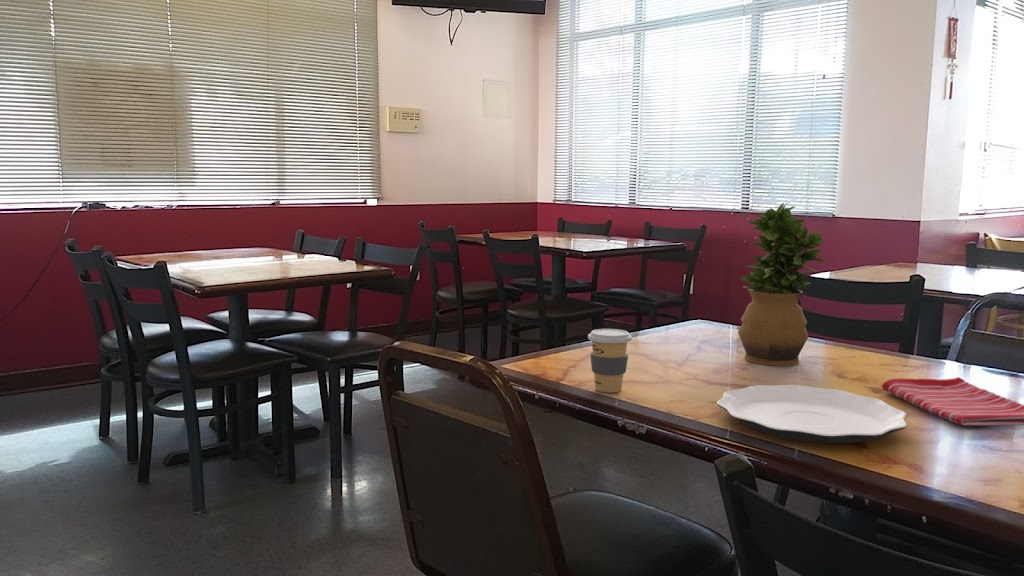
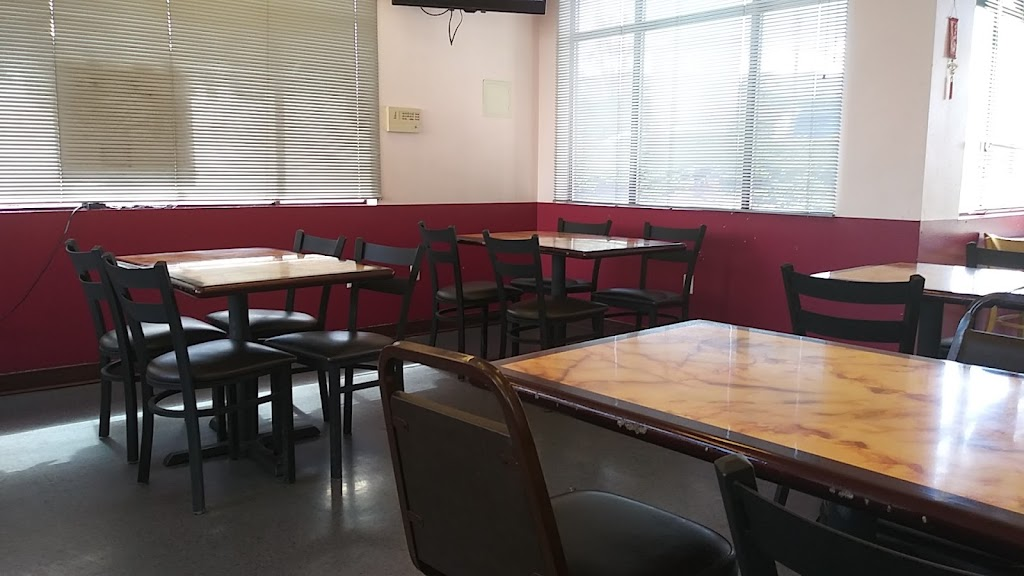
- plate (809, 413)
- coffee cup (609, 360)
- dish towel (960, 400)
- potted plant (784, 281)
